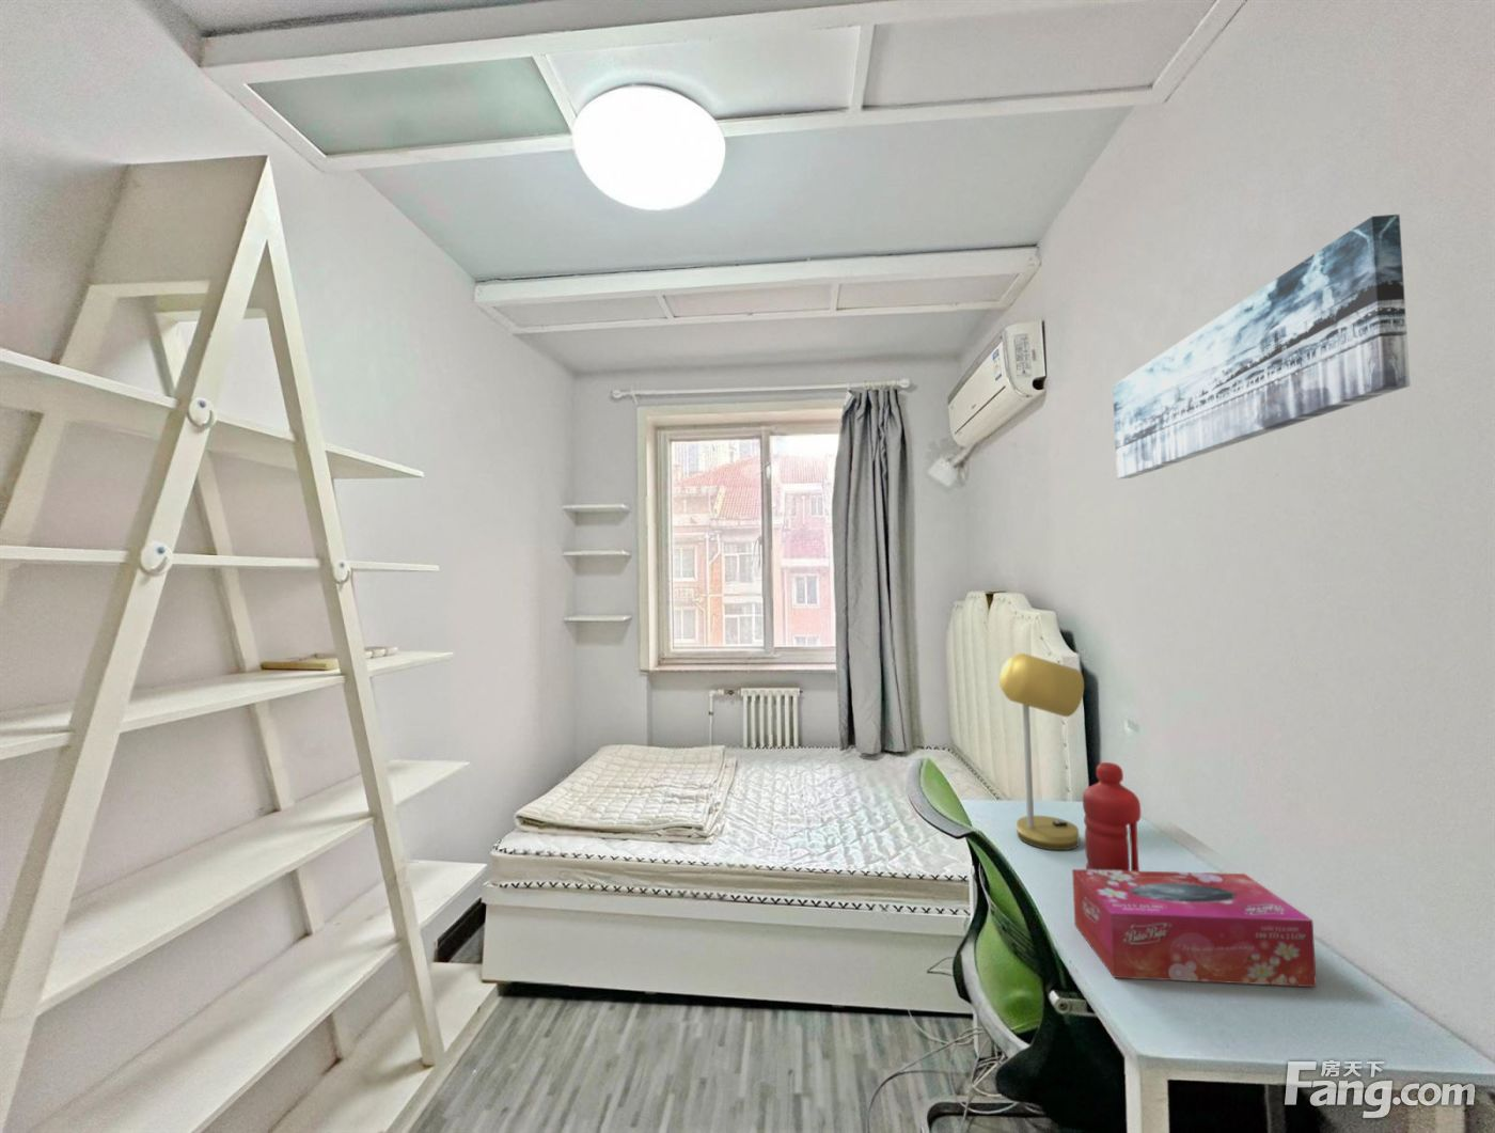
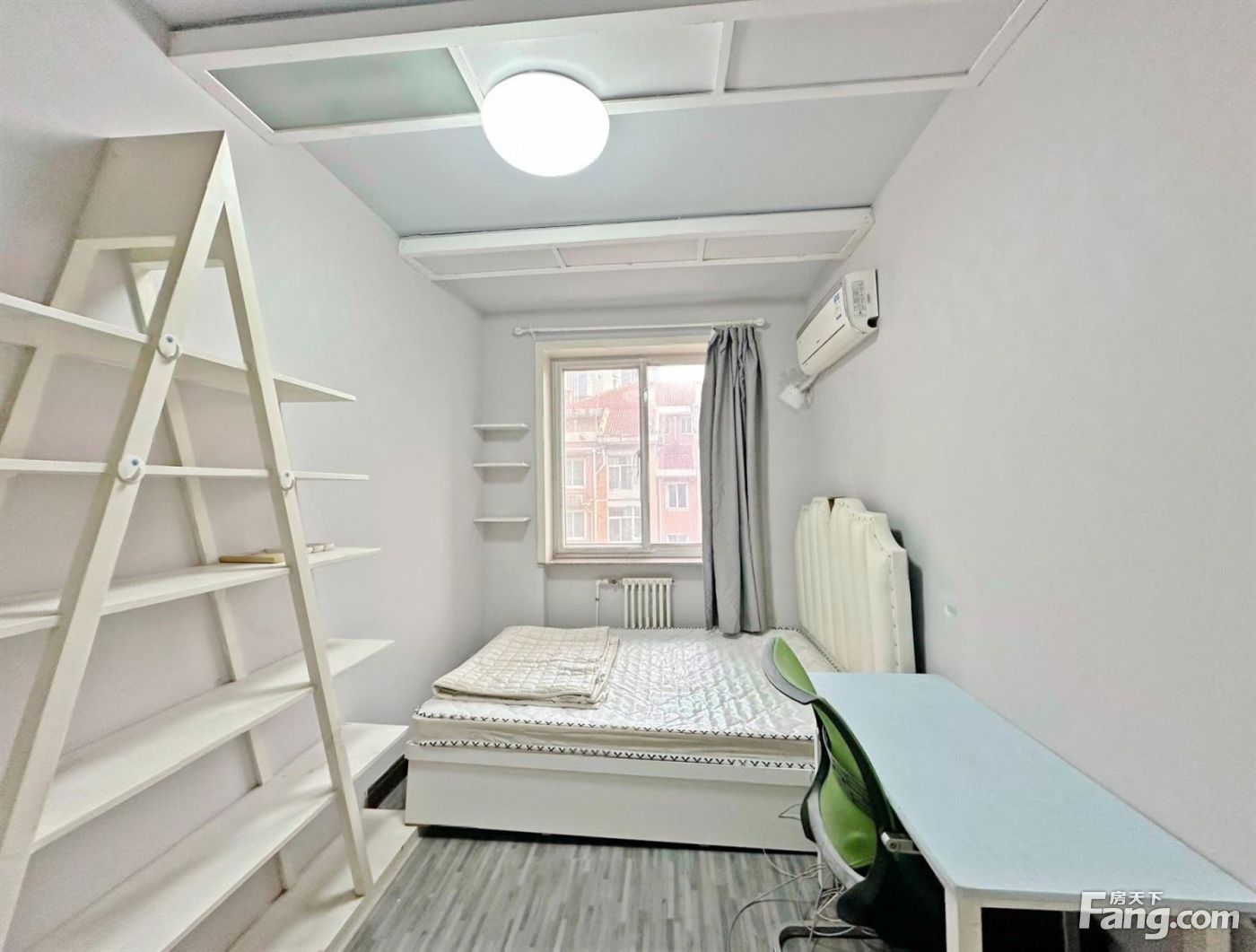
- desk lamp (1031, 749)
- water bottle (1112, 830)
- wall art (1215, 386)
- tissue box (1183, 922)
